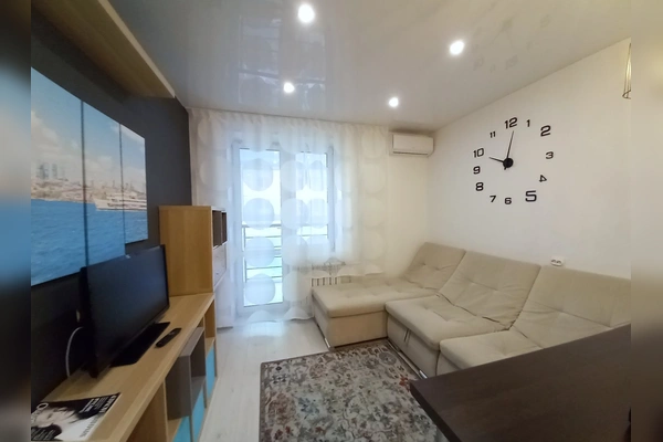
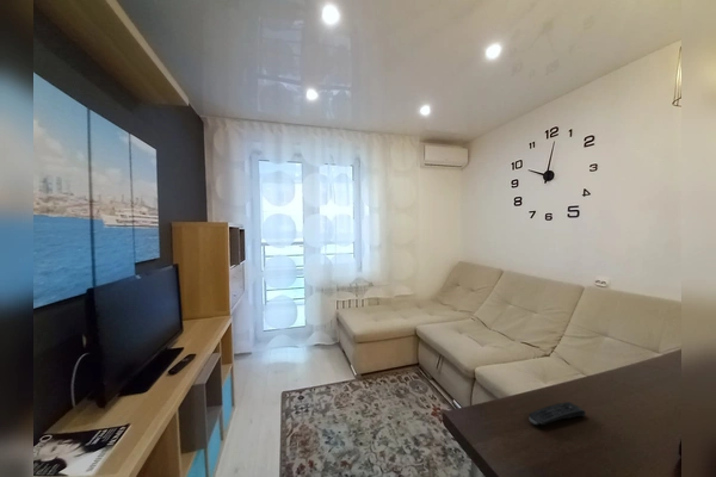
+ remote control (555, 414)
